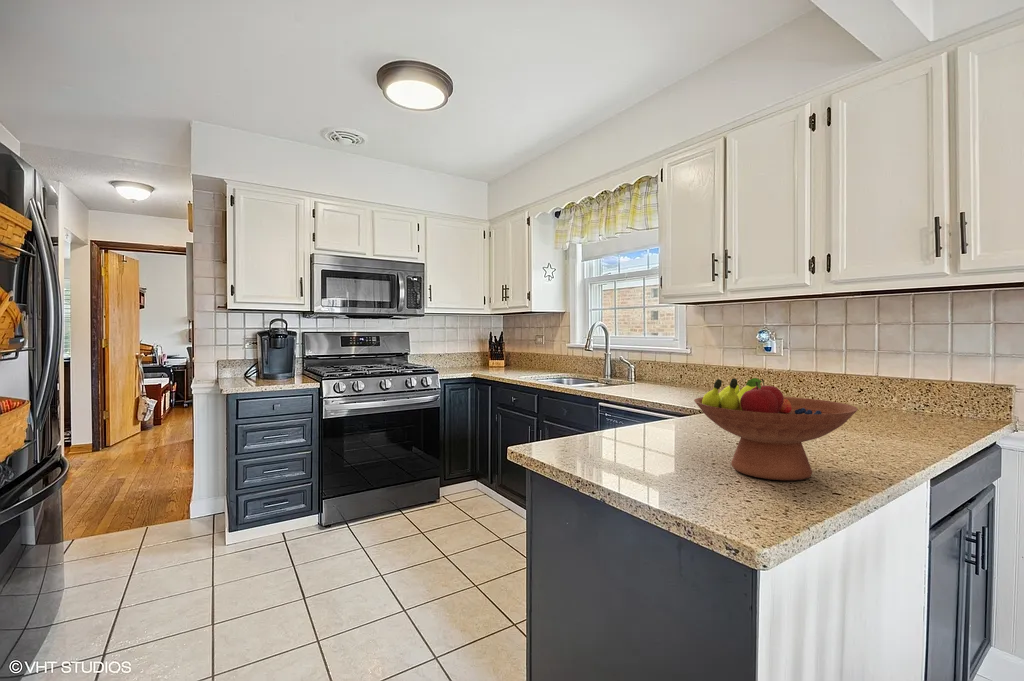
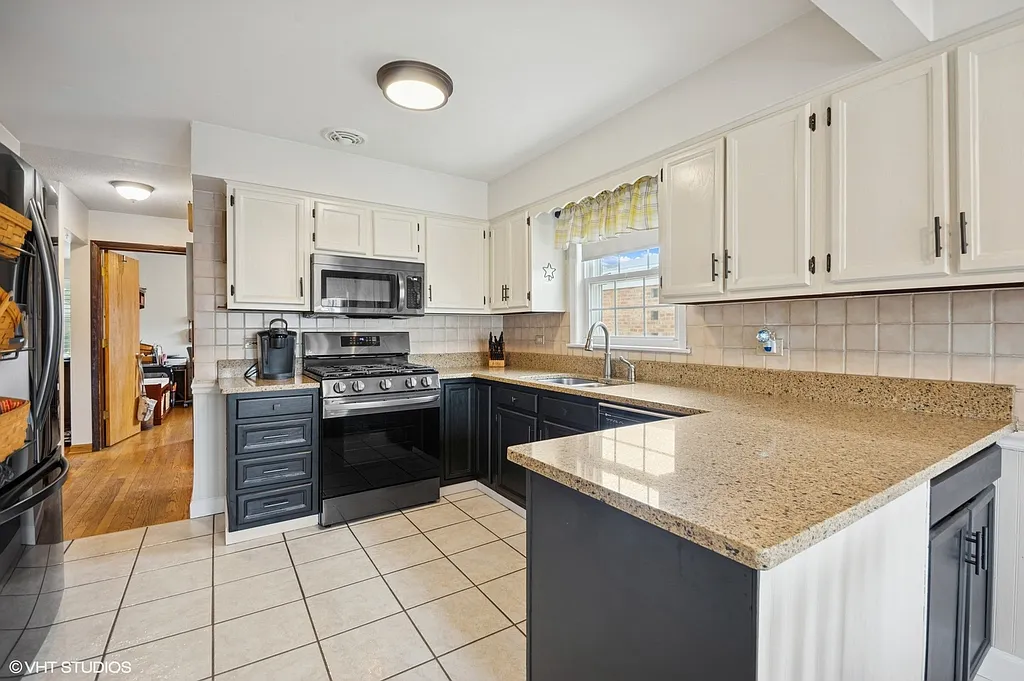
- fruit bowl (770, 424)
